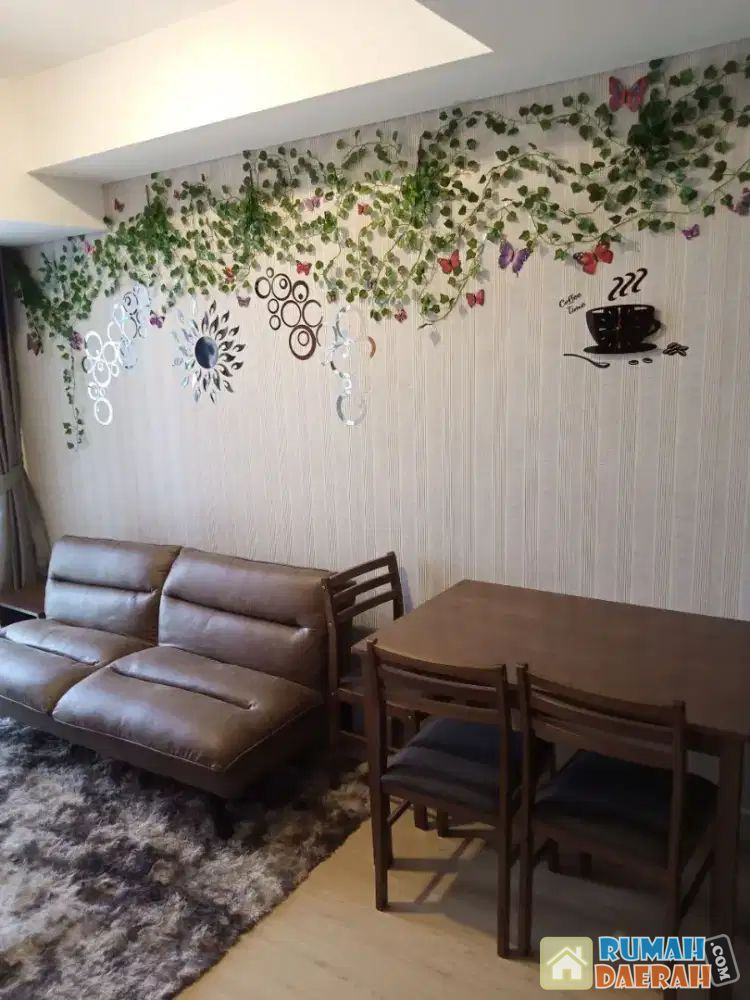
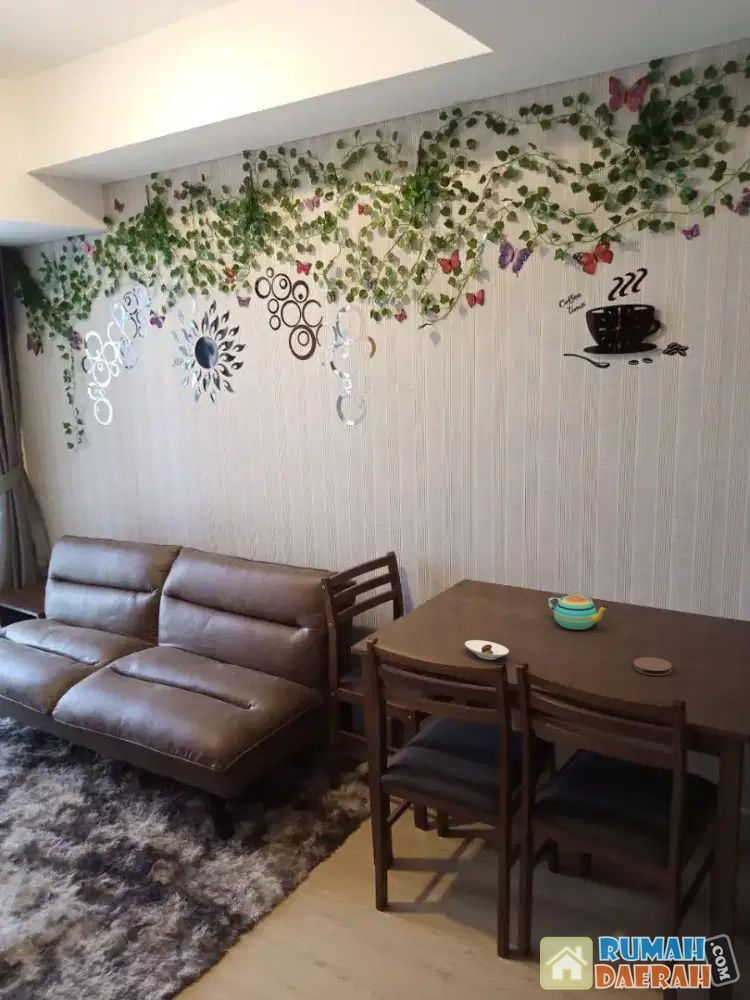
+ saucer (486, 650)
+ teapot (577, 609)
+ coaster (652, 666)
